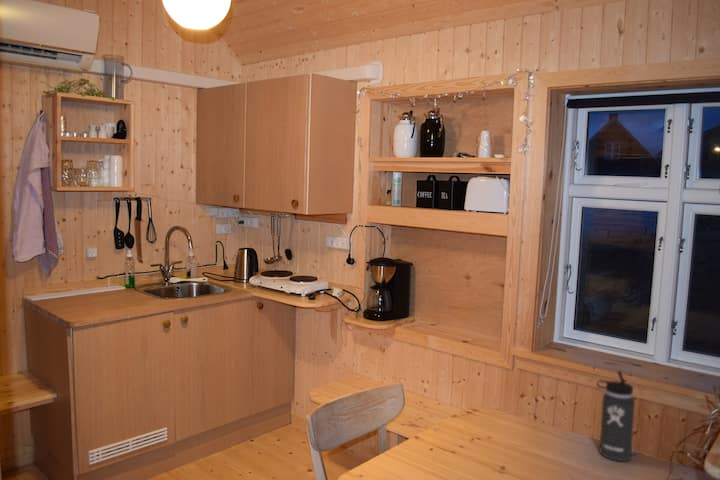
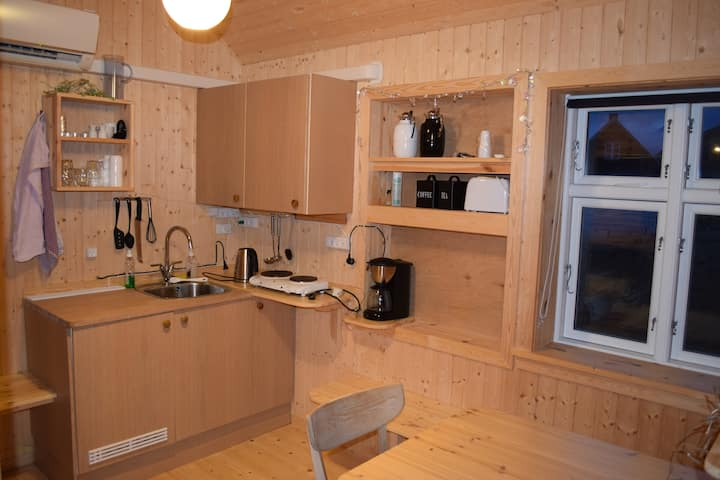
- thermos bottle (614, 412)
